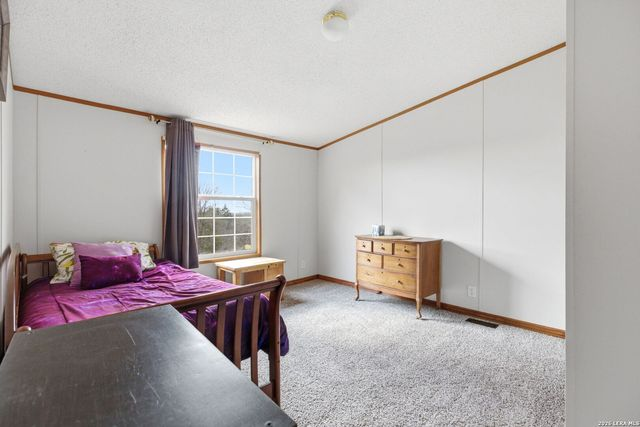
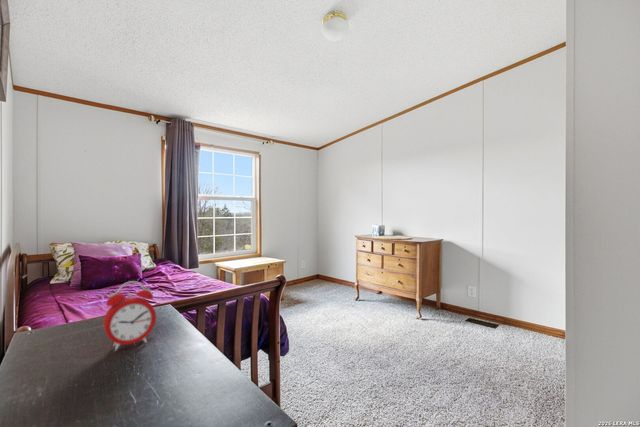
+ alarm clock (130, 312)
